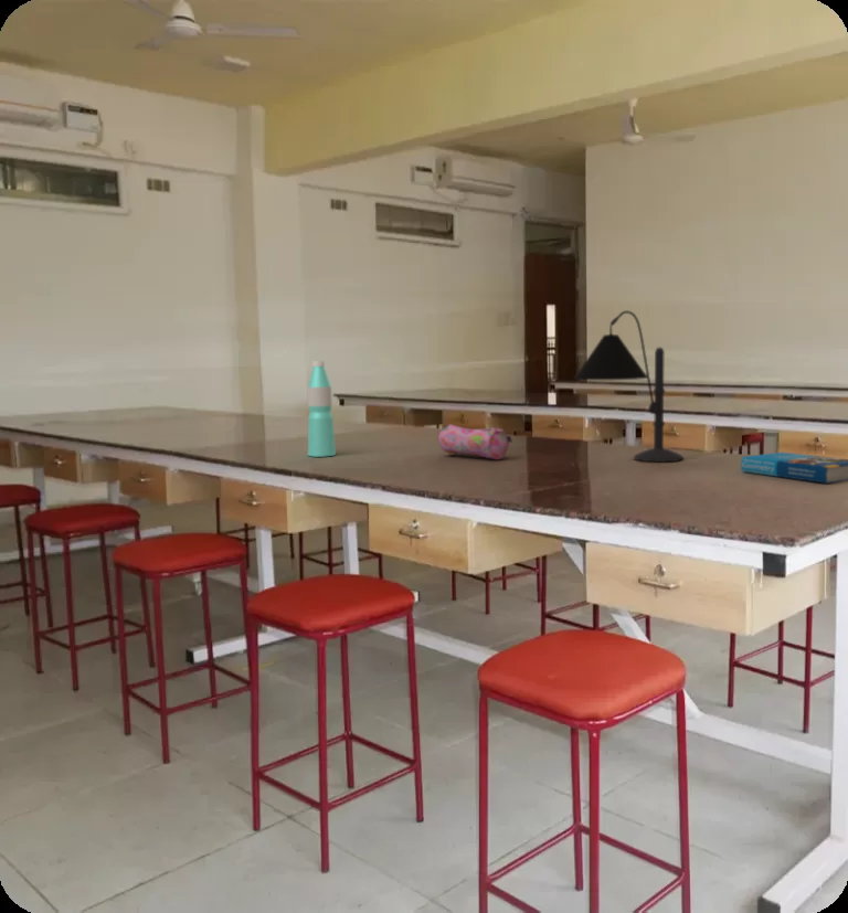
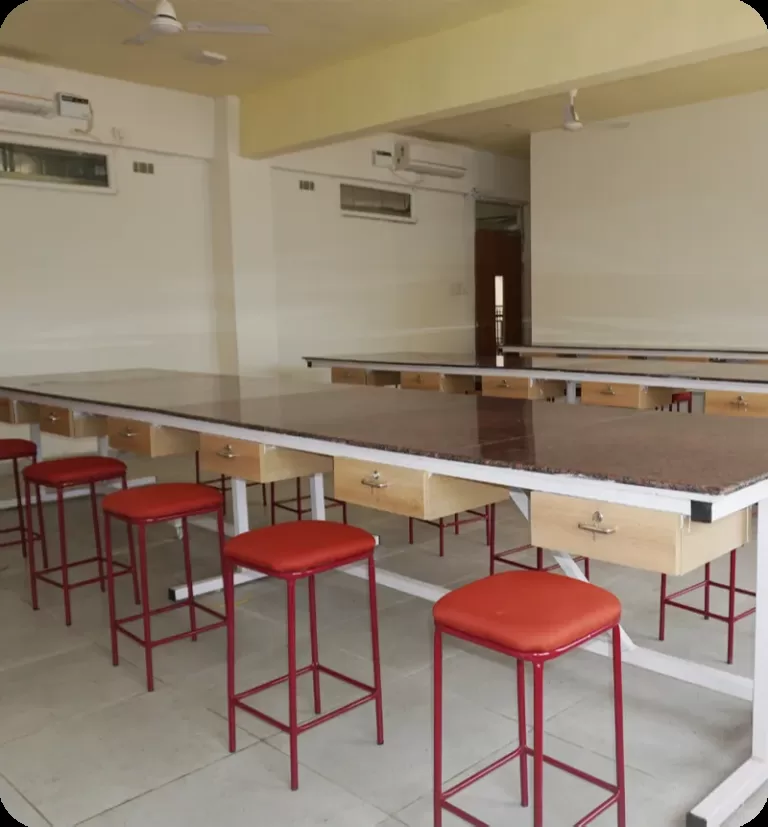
- pencil case (474, 440)
- water bottle (320, 407)
- book (802, 466)
- desk lamp (633, 379)
